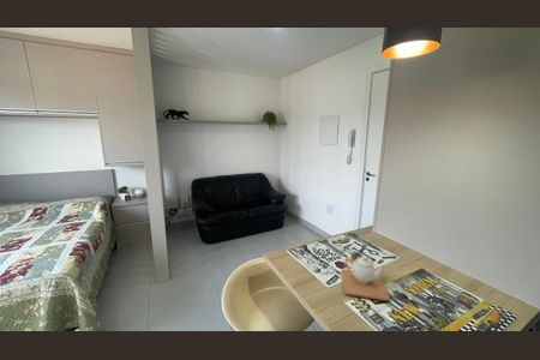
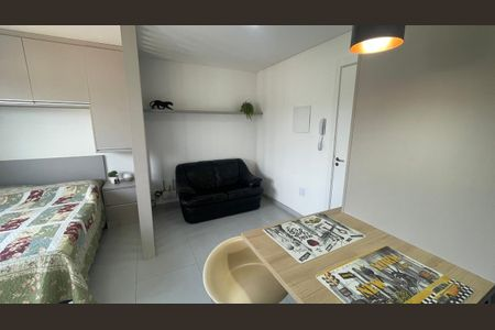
- teapot (364, 271)
